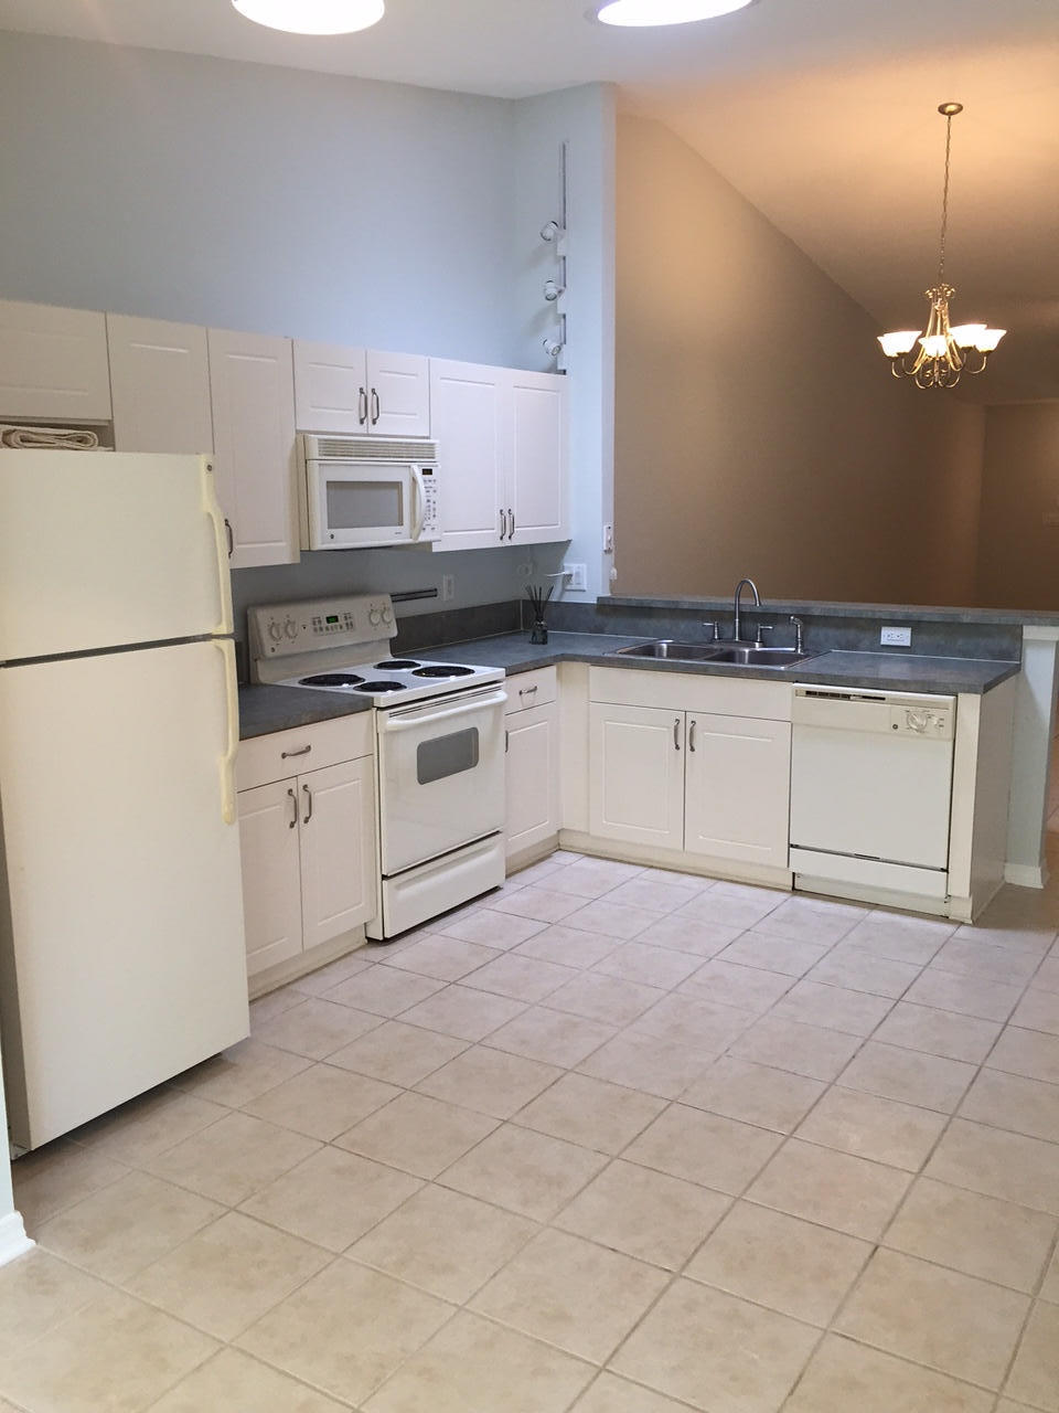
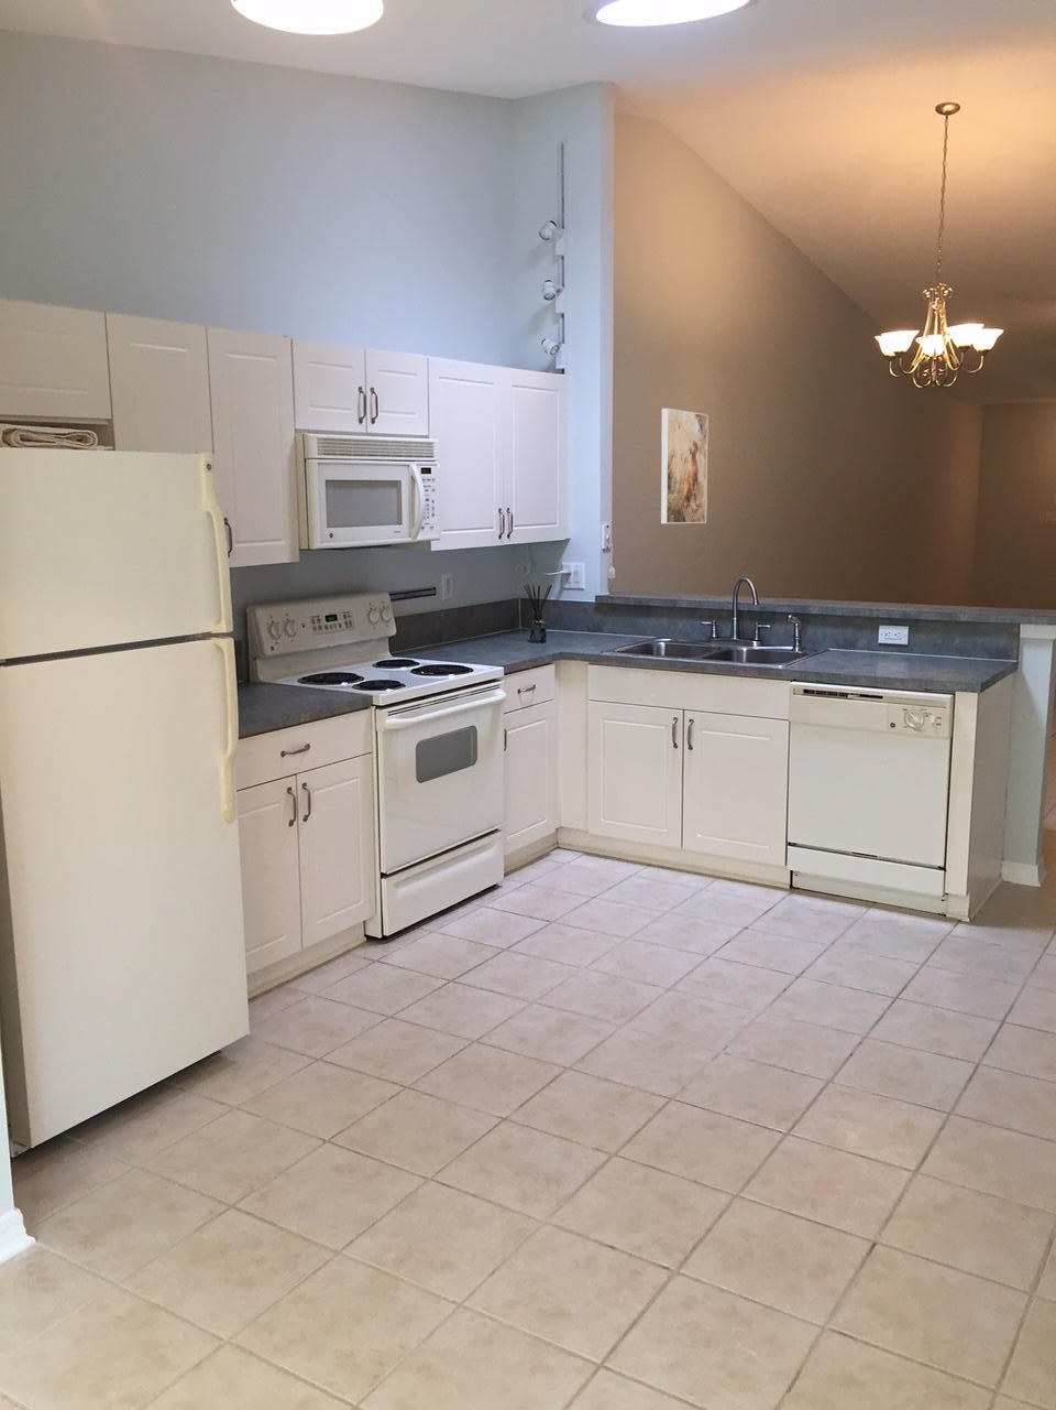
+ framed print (684, 467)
